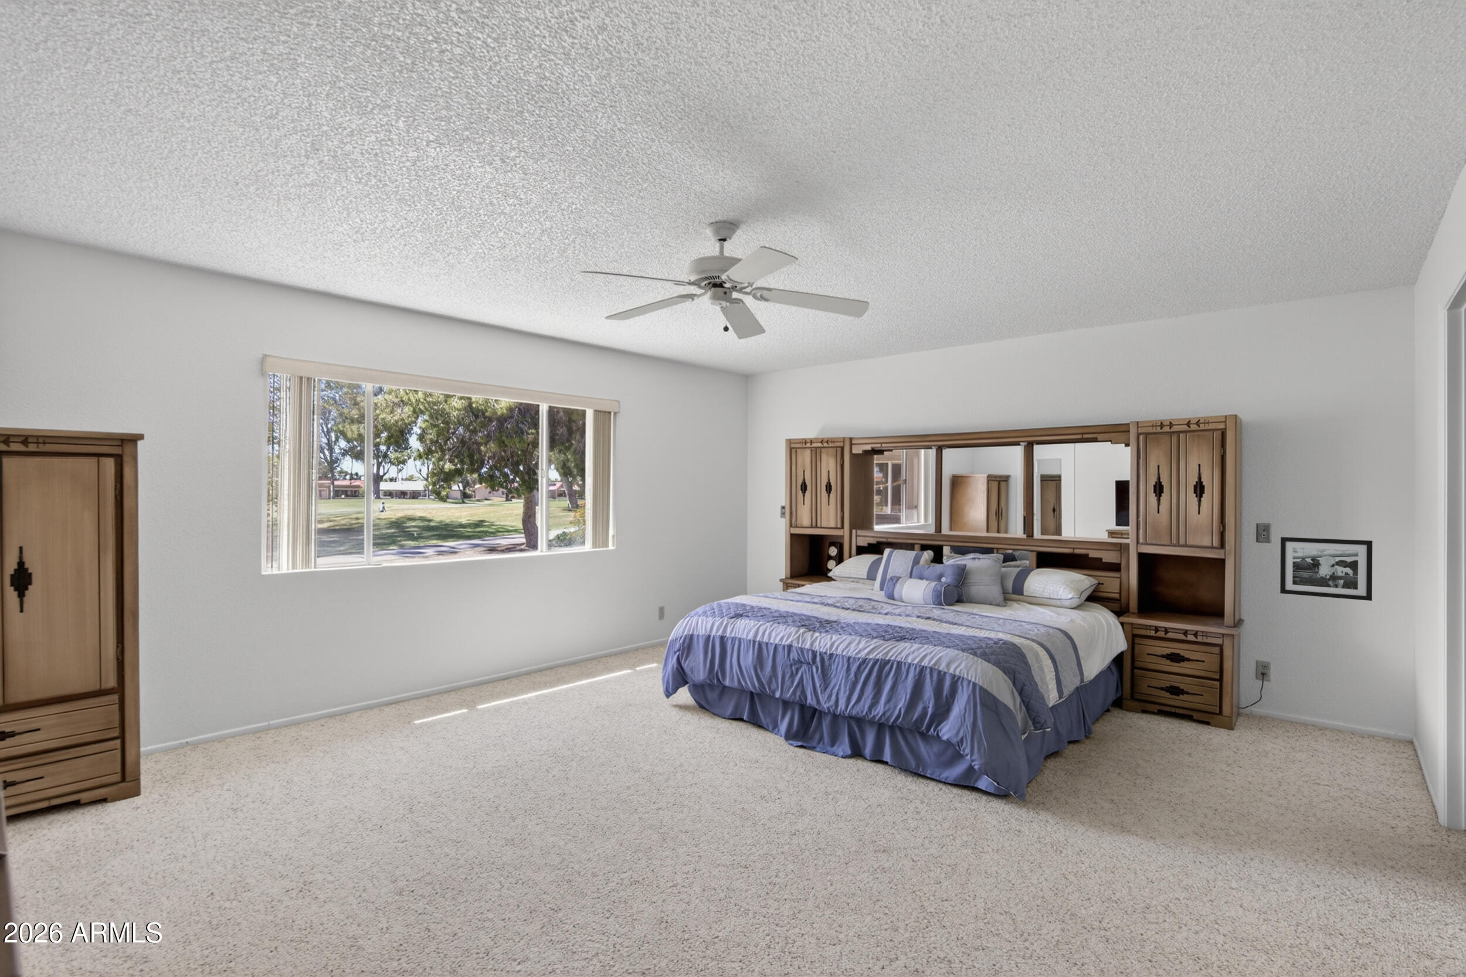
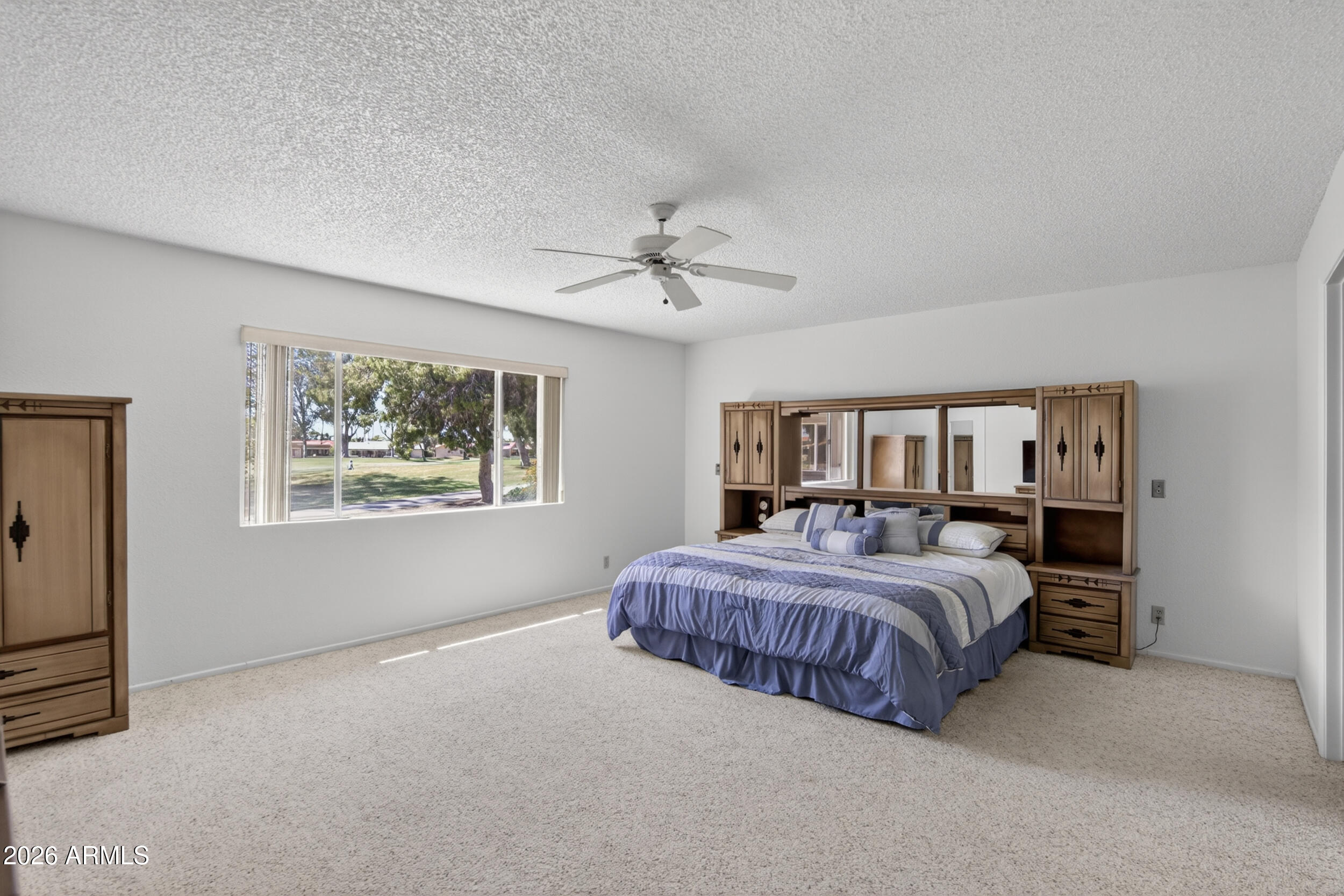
- picture frame (1324, 567)
